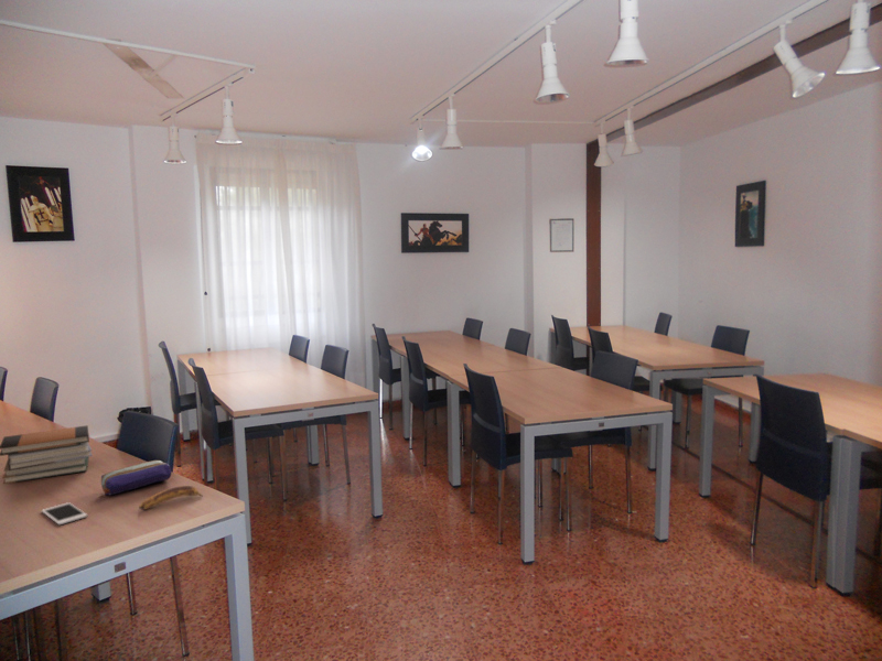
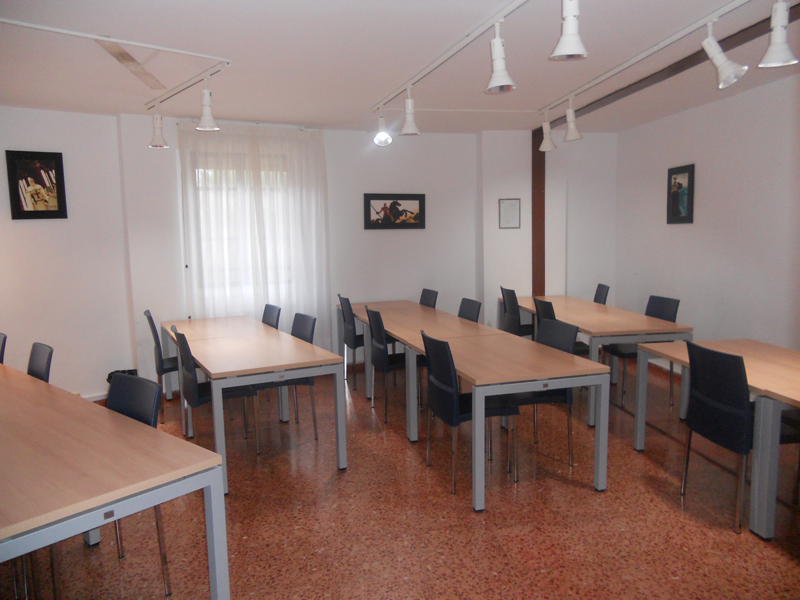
- banana (170, 496)
- book stack (47, 453)
- cell phone (64, 512)
- pencil case (137, 476)
